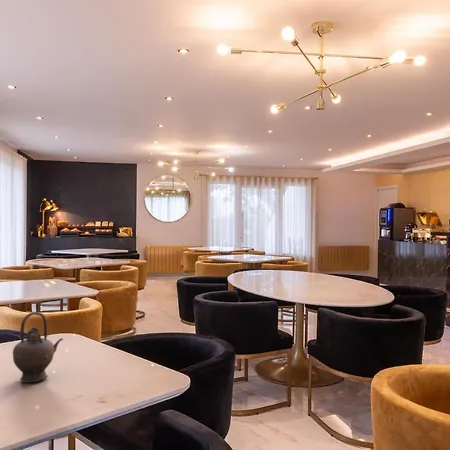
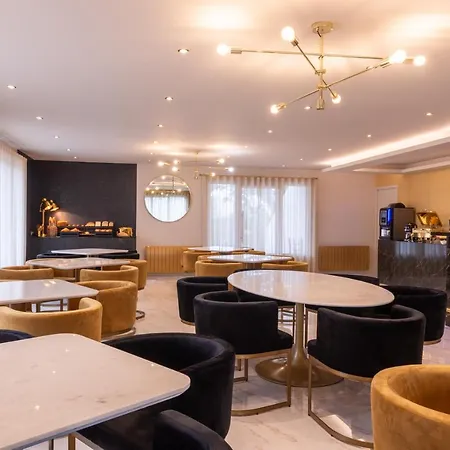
- teapot (38, 345)
